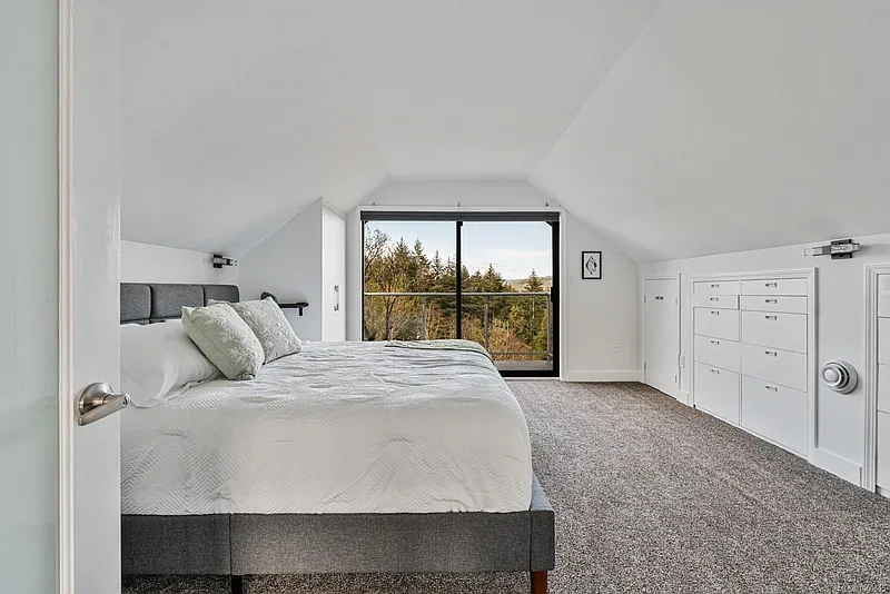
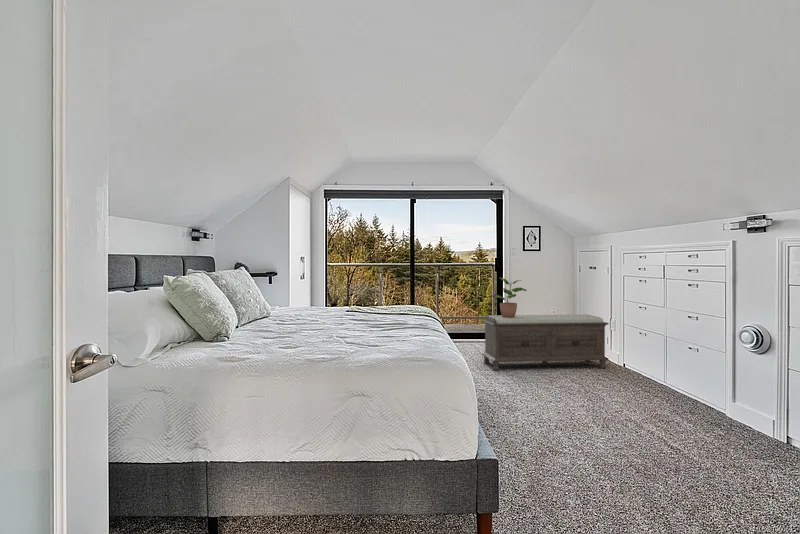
+ bench (543, 341)
+ potted plant (510, 297)
